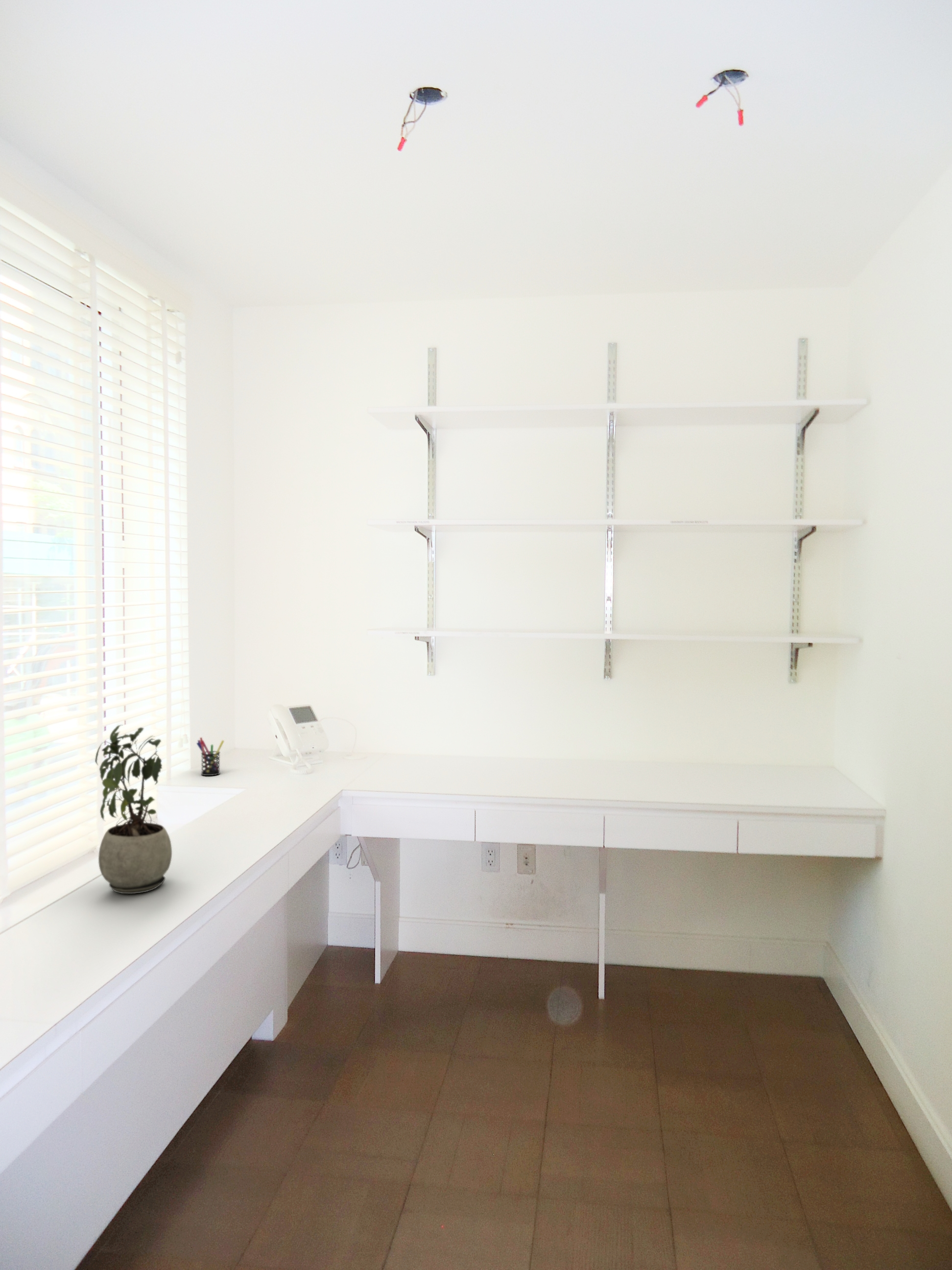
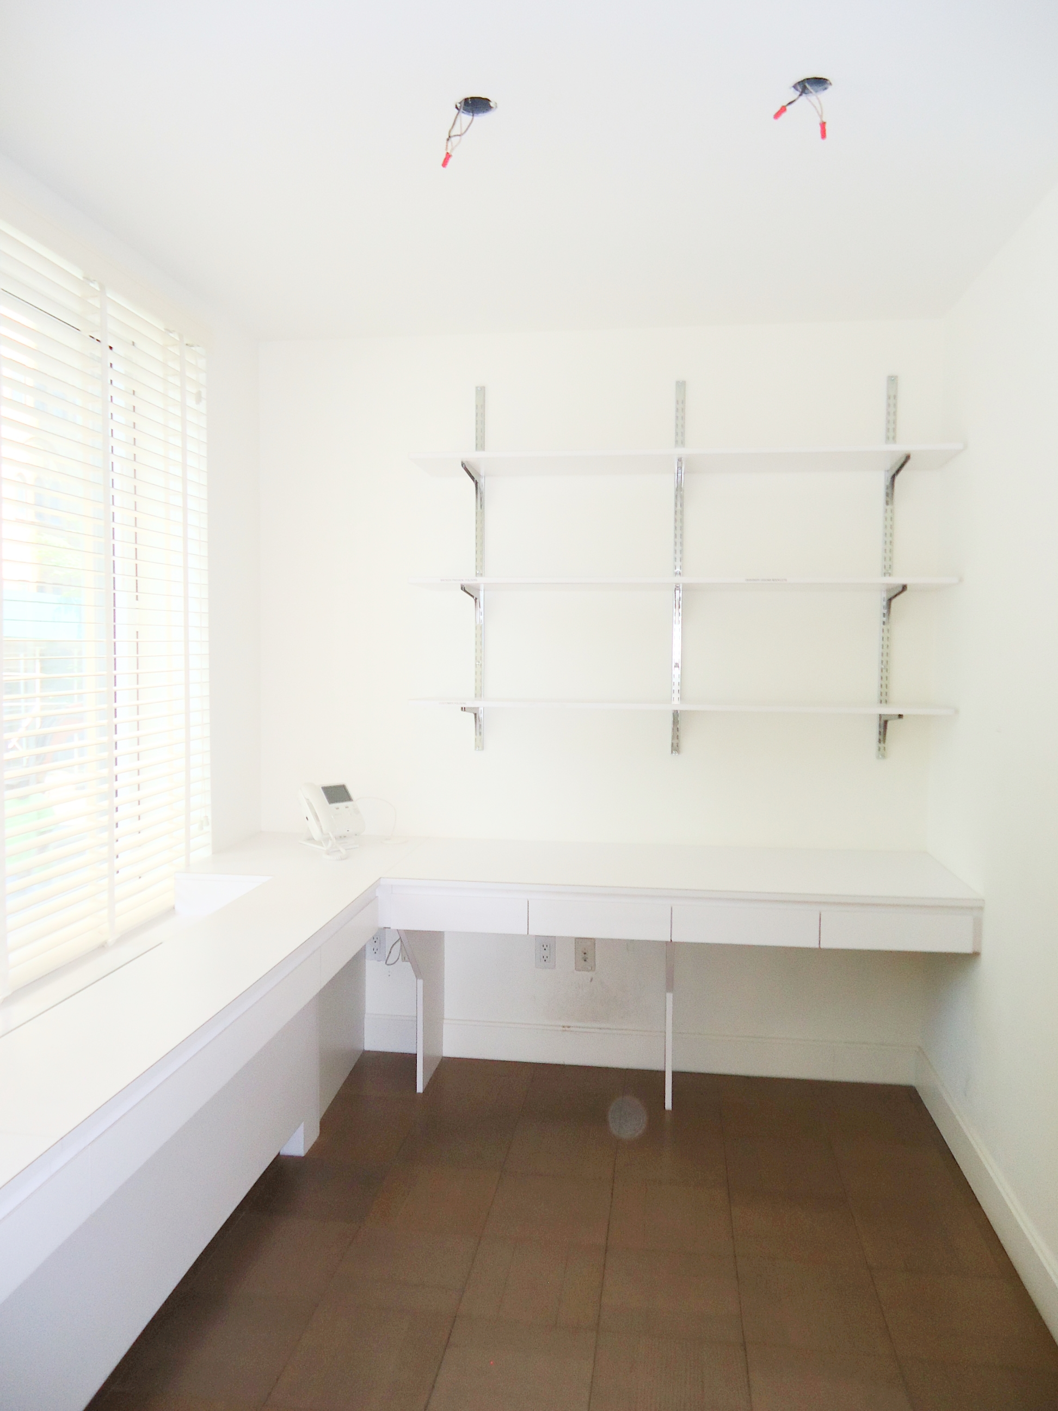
- potted plant (130, 809)
- pen holder (210, 756)
